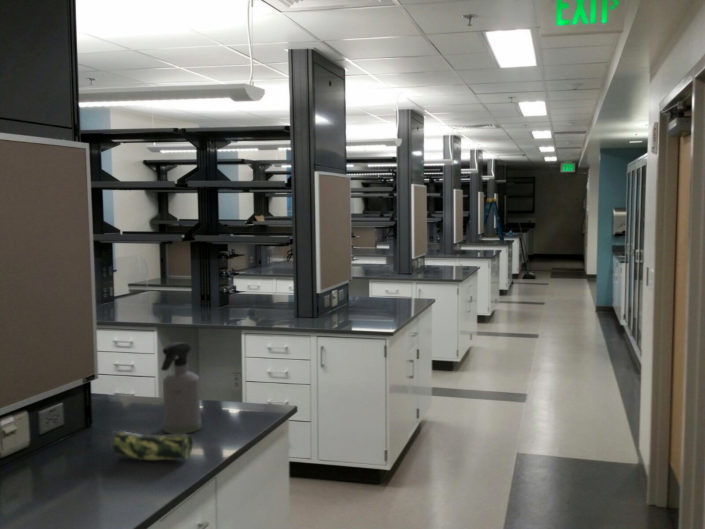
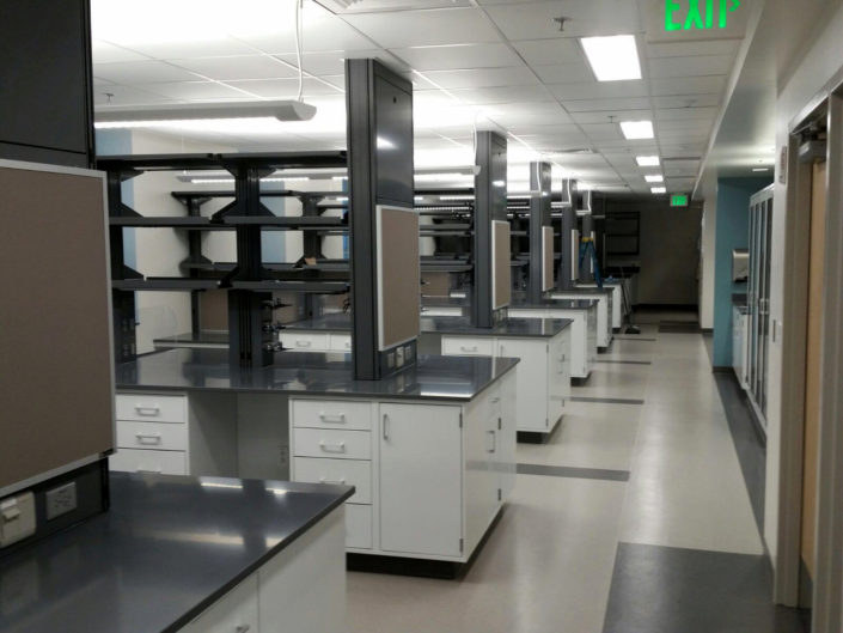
- spray bottle (179, 385)
- pencil case (151, 445)
